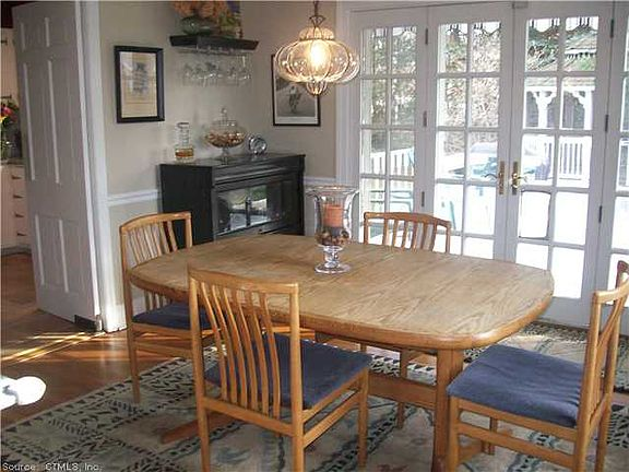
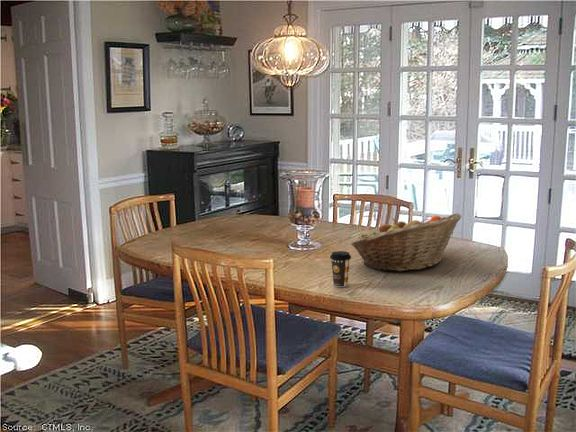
+ fruit basket (407, 238)
+ coffee cup (340, 269)
